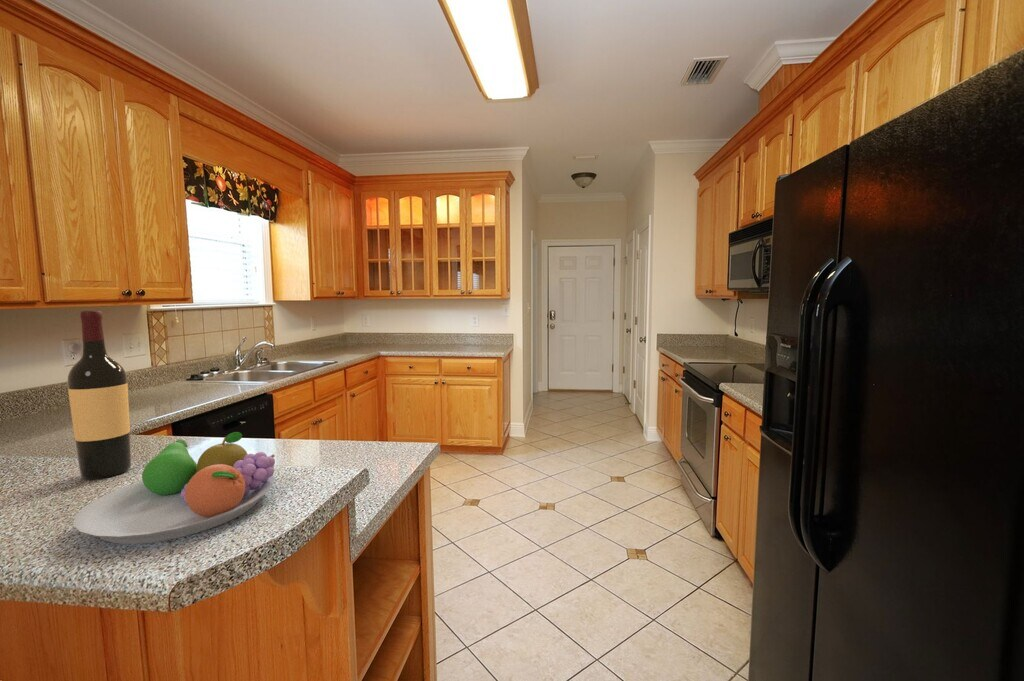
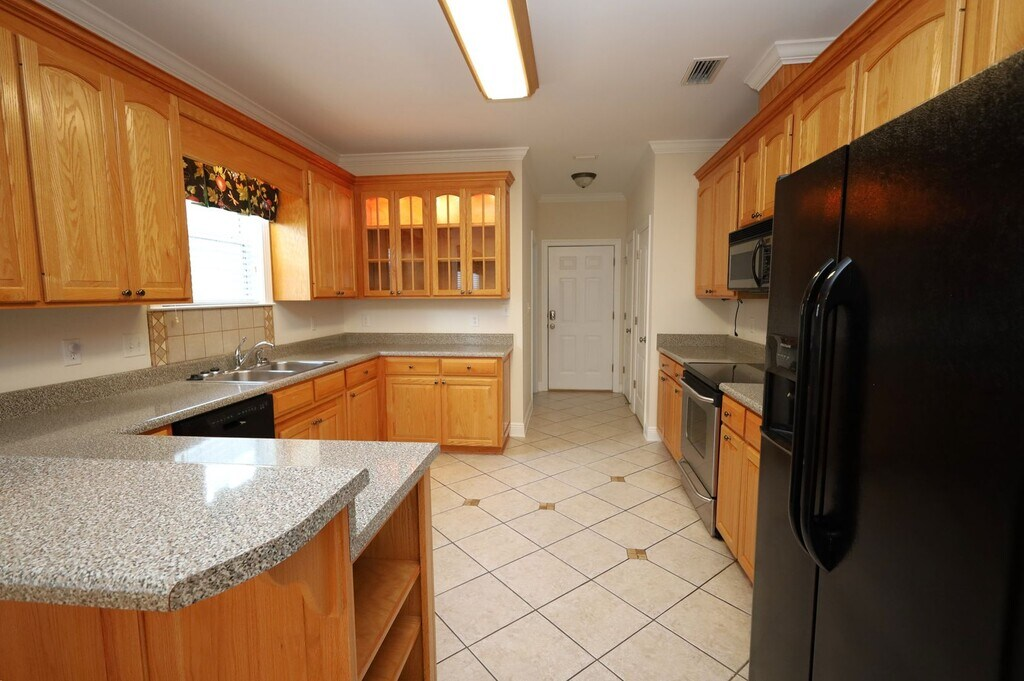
- fruit bowl (186, 477)
- wine bottle (99, 392)
